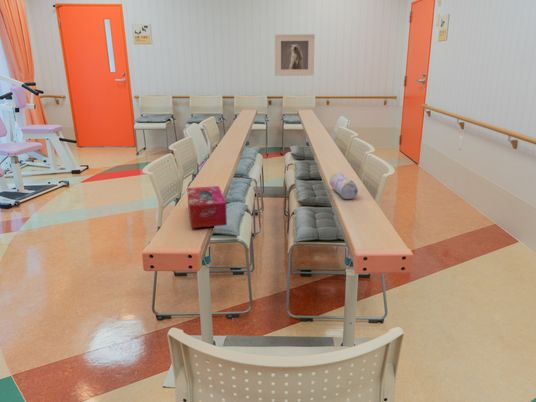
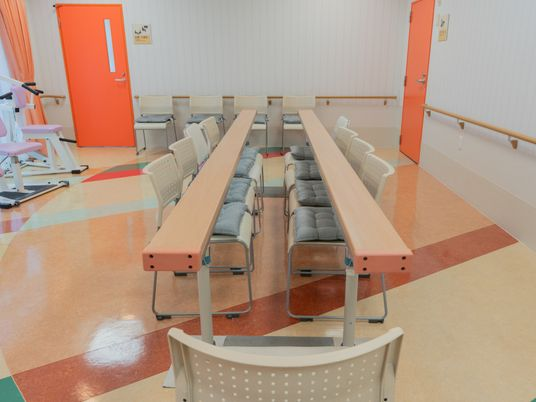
- pencil case (342, 185)
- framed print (294, 55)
- tissue box (205, 205)
